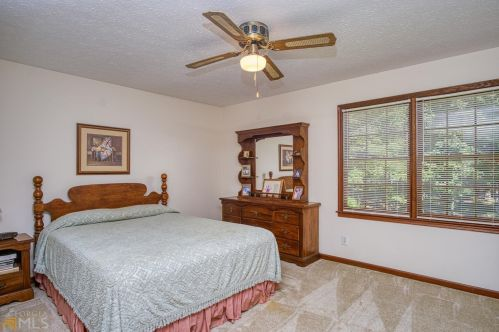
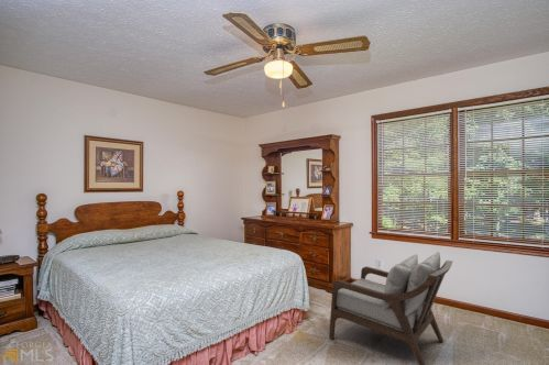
+ armchair (392, 296)
